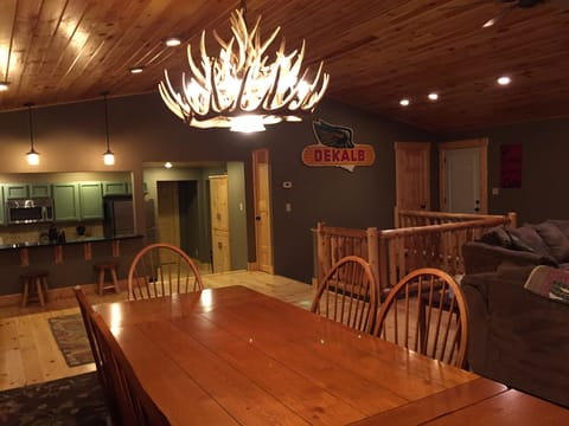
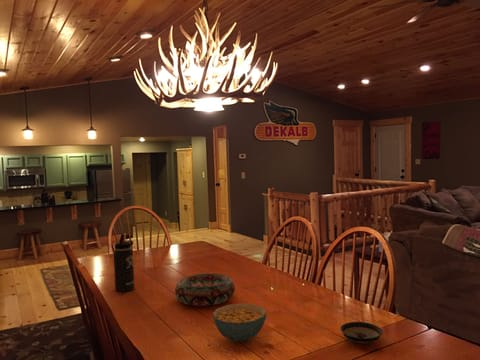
+ cereal bowl (239, 325)
+ saucer (361, 334)
+ decorative bowl (205, 289)
+ thermos bottle (125, 261)
